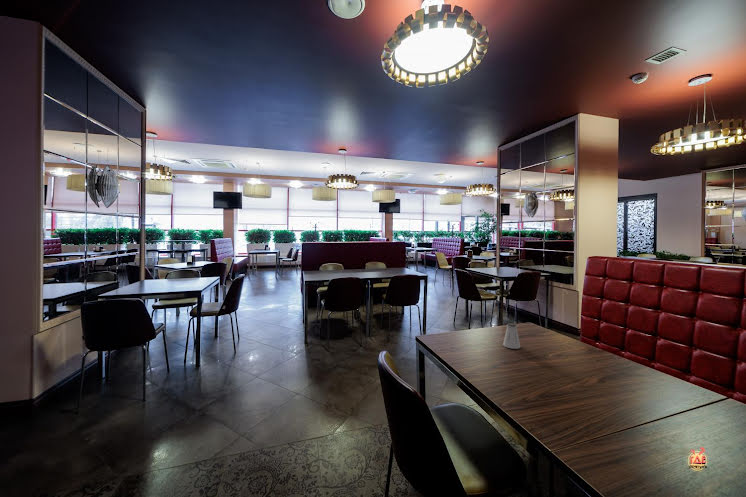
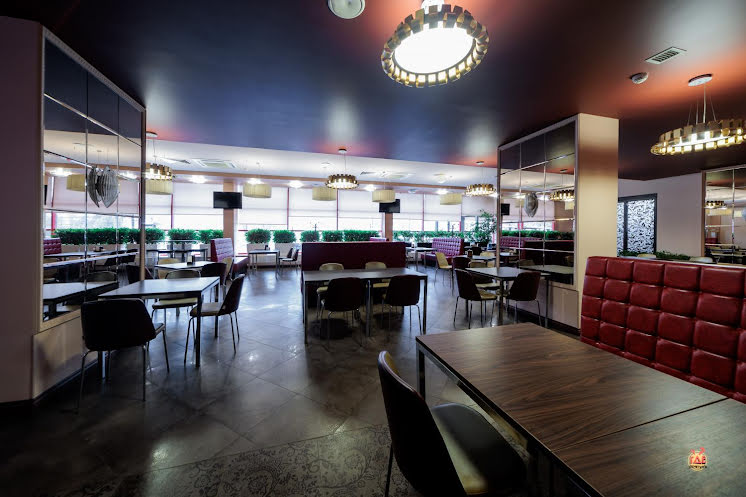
- saltshaker (511, 335)
